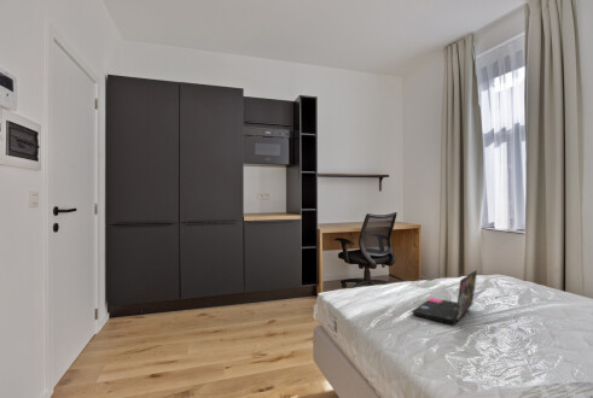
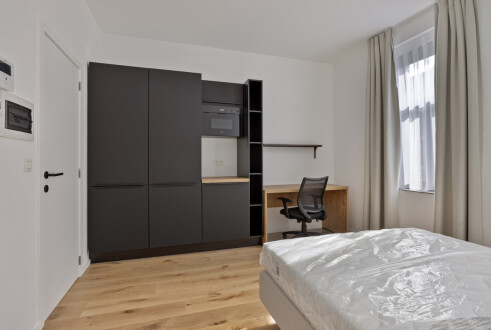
- laptop (441, 299)
